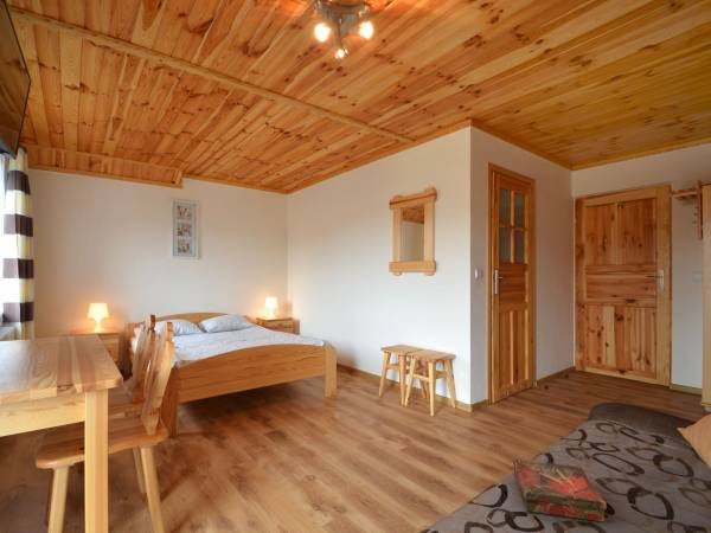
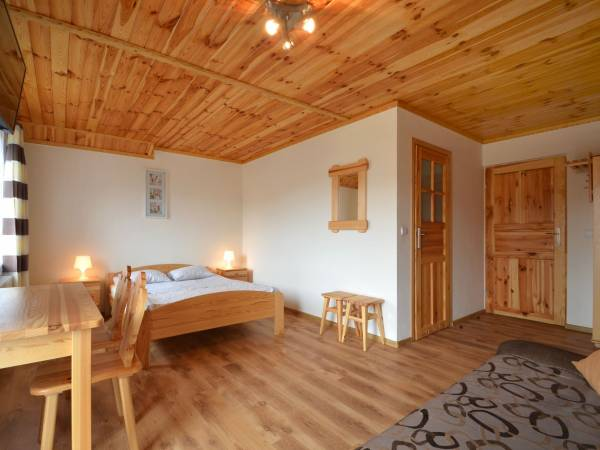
- book (555, 488)
